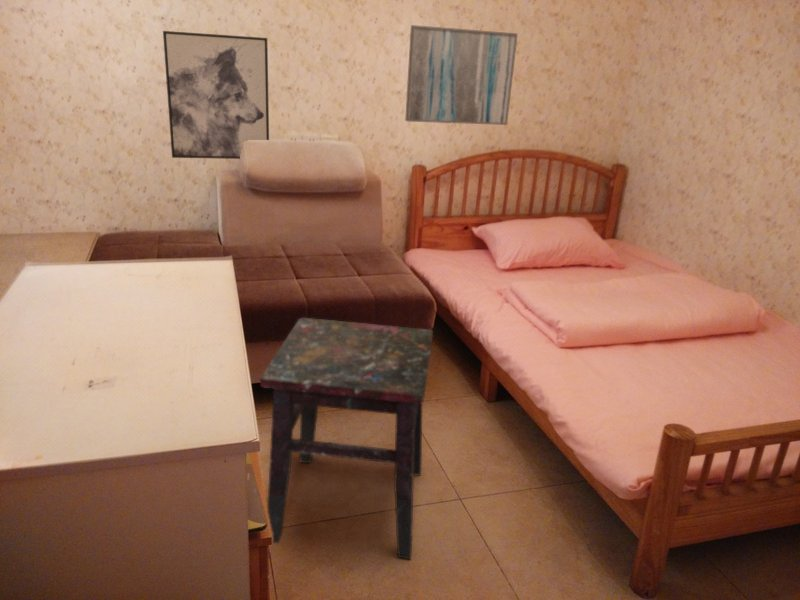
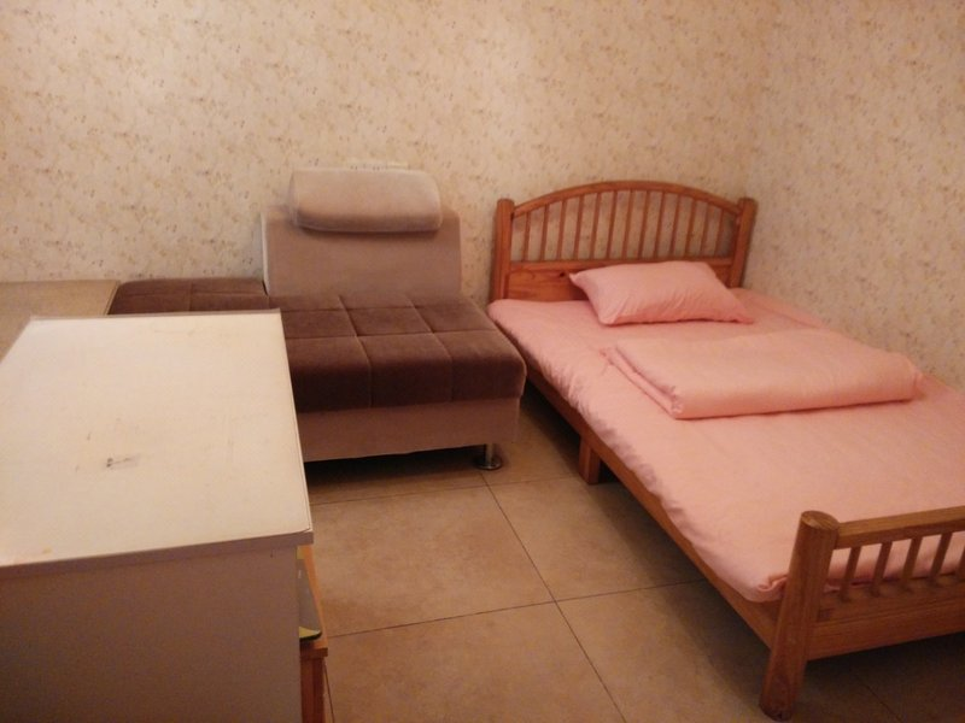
- wall art (461, 77)
- side table (347, 444)
- wall art (219, 98)
